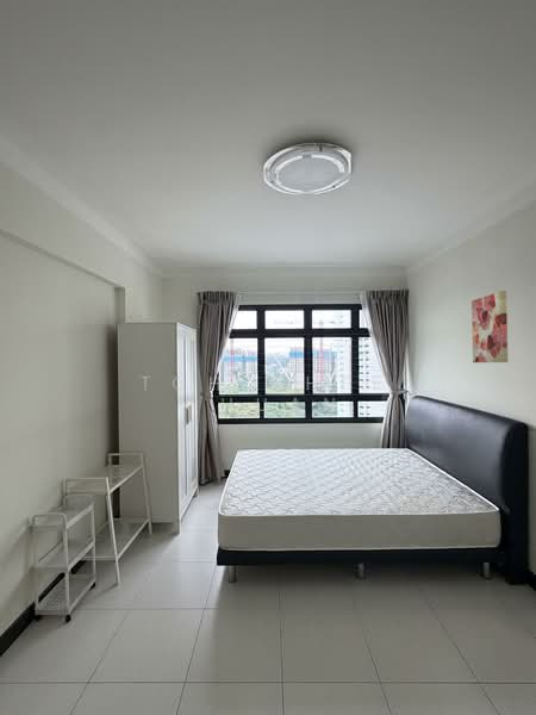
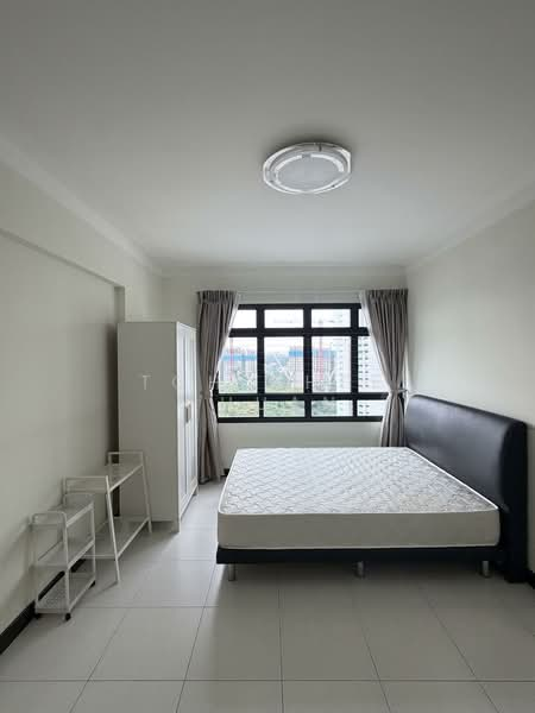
- wall art (488, 329)
